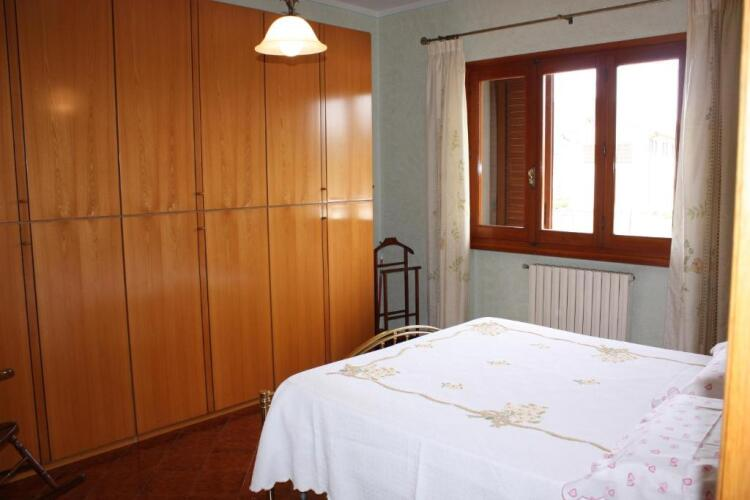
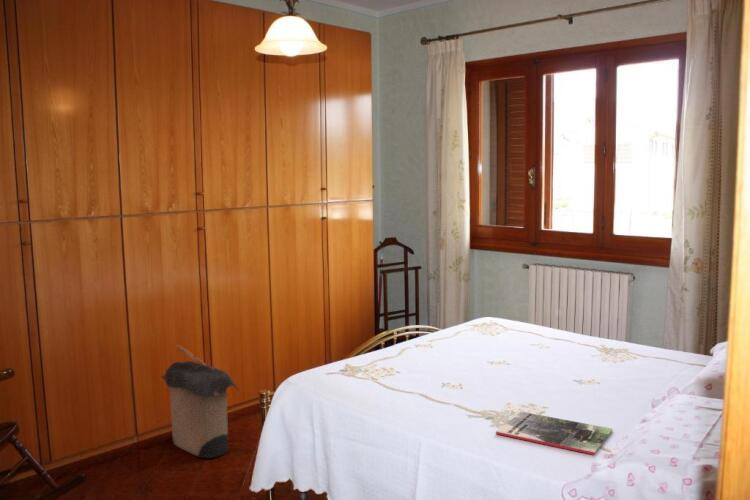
+ magazine (554, 431)
+ laundry hamper (200, 395)
